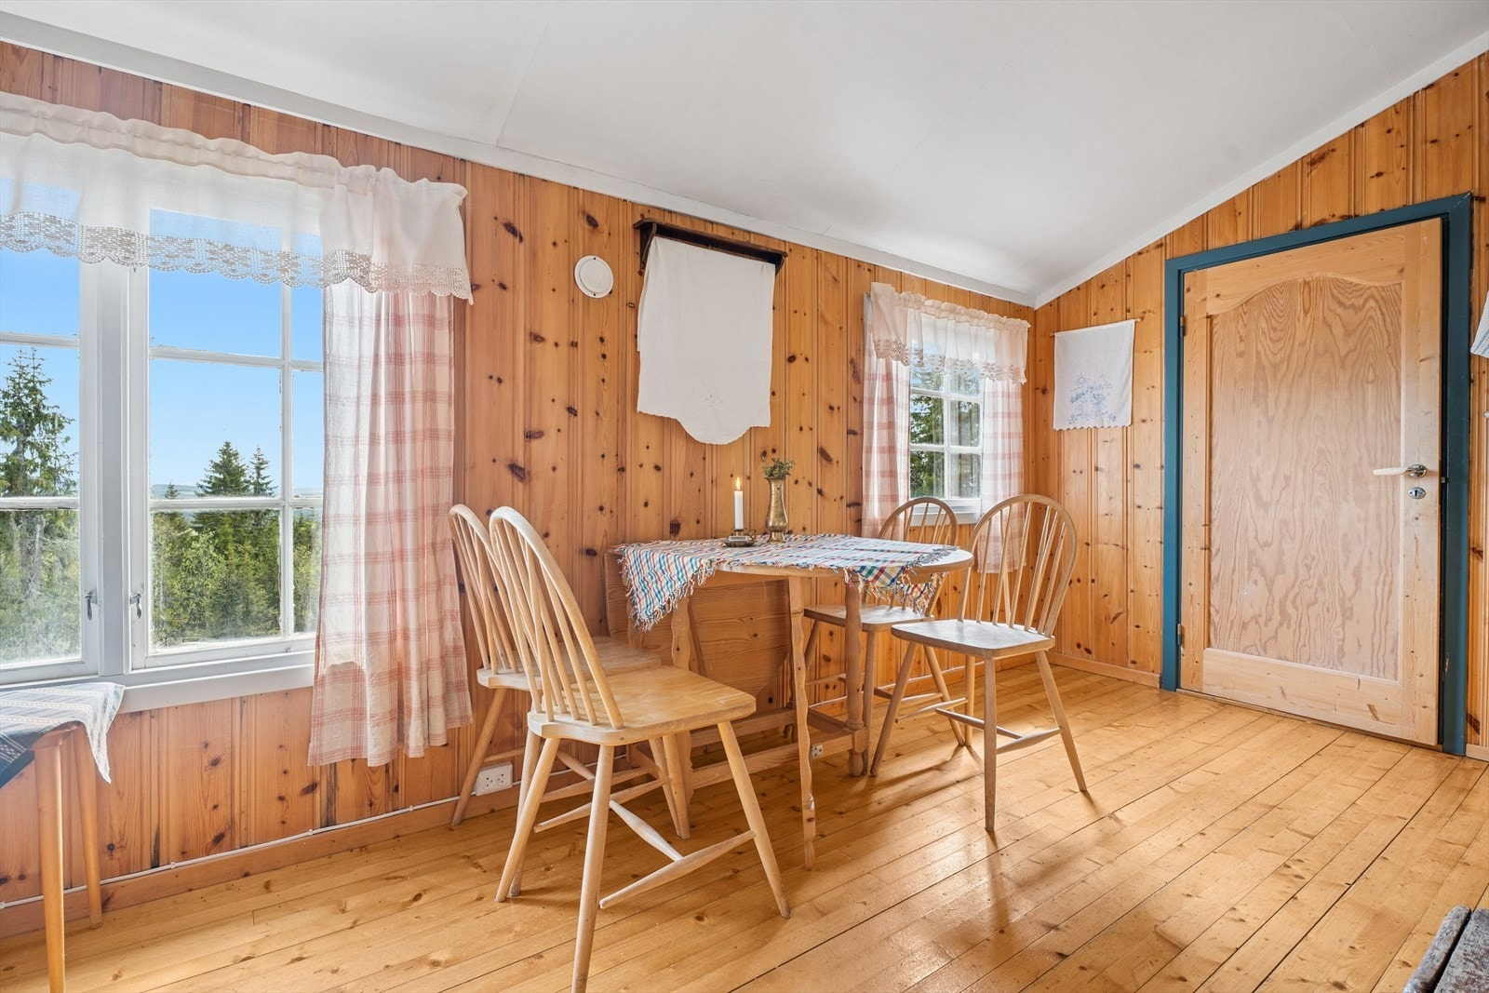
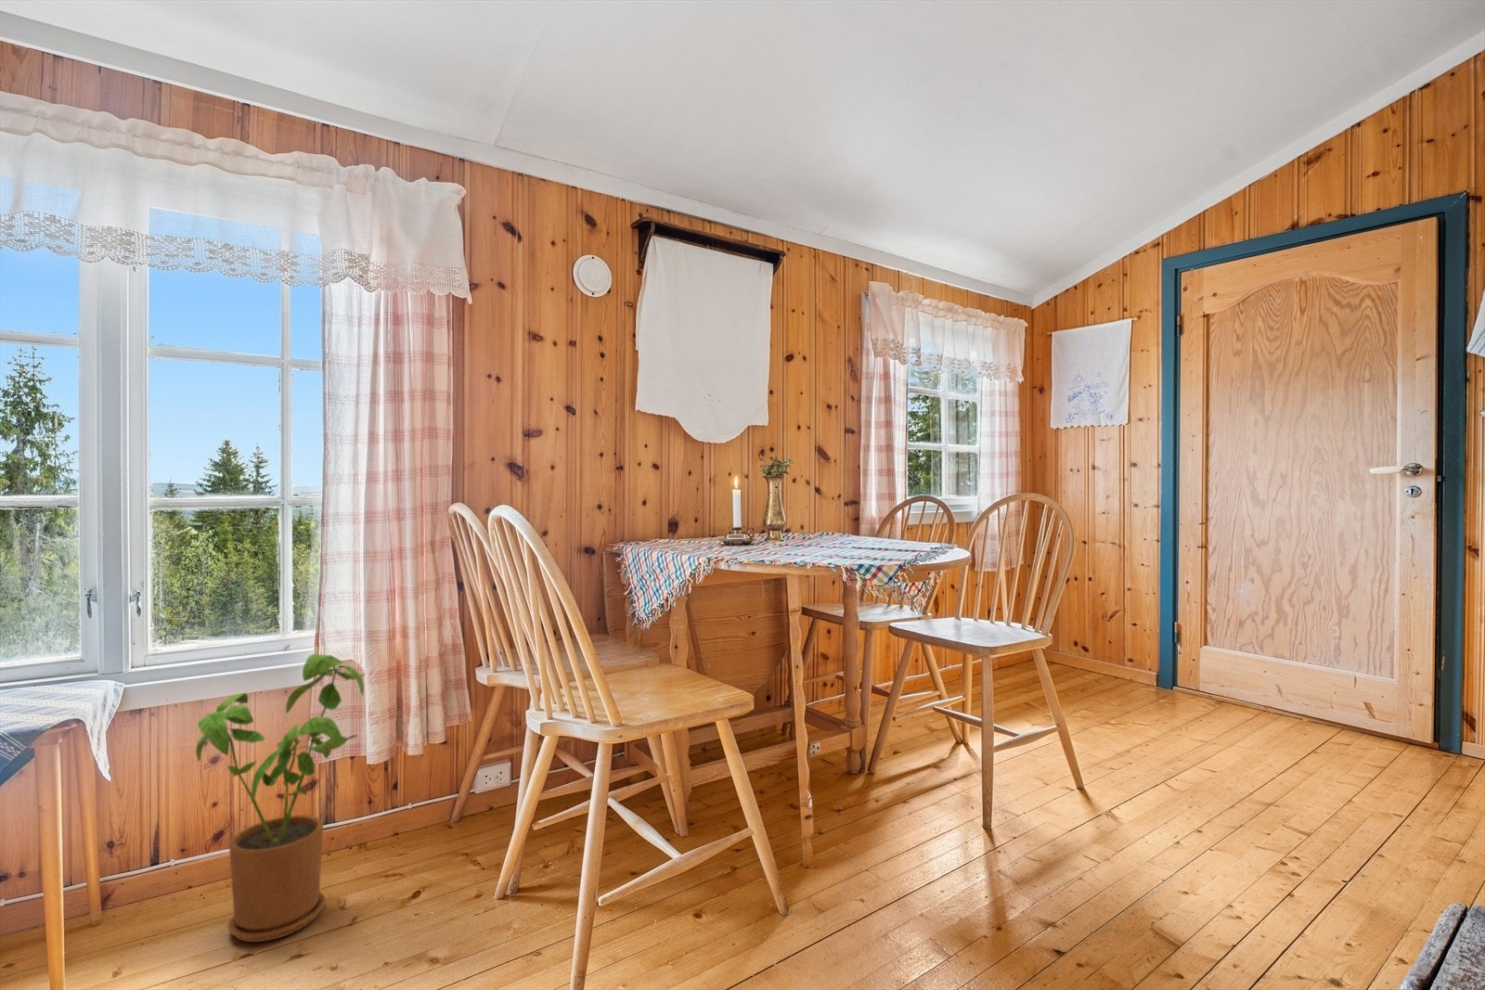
+ house plant (287, 790)
